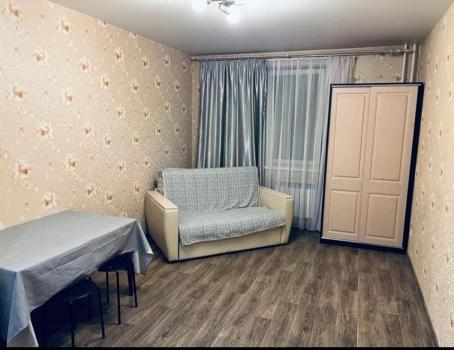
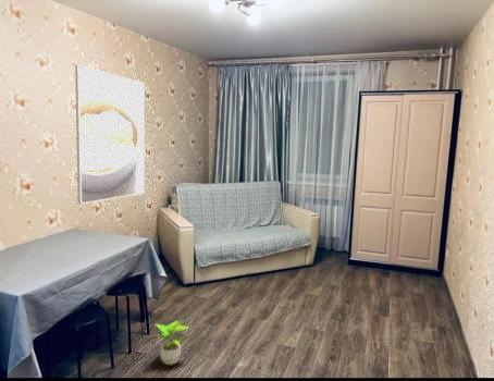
+ potted plant (172, 340)
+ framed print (113, 137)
